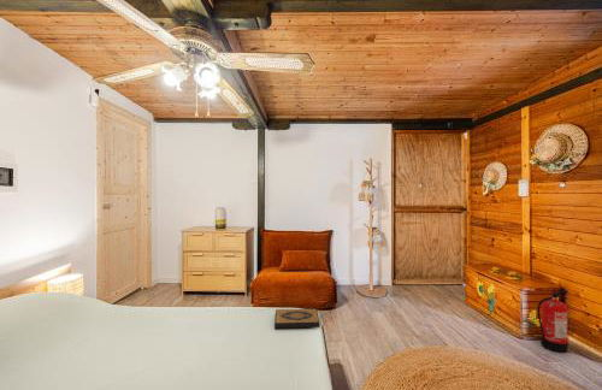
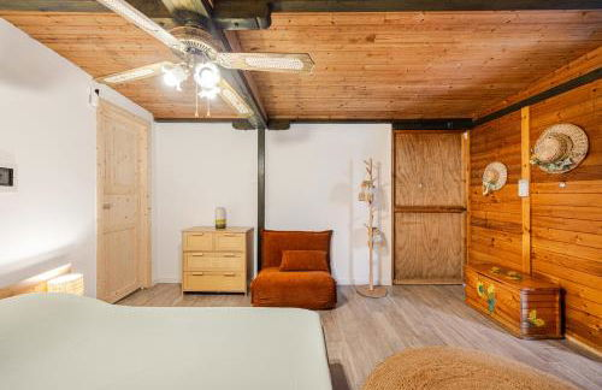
- hardback book (296, 318)
- fire extinguisher (551, 319)
